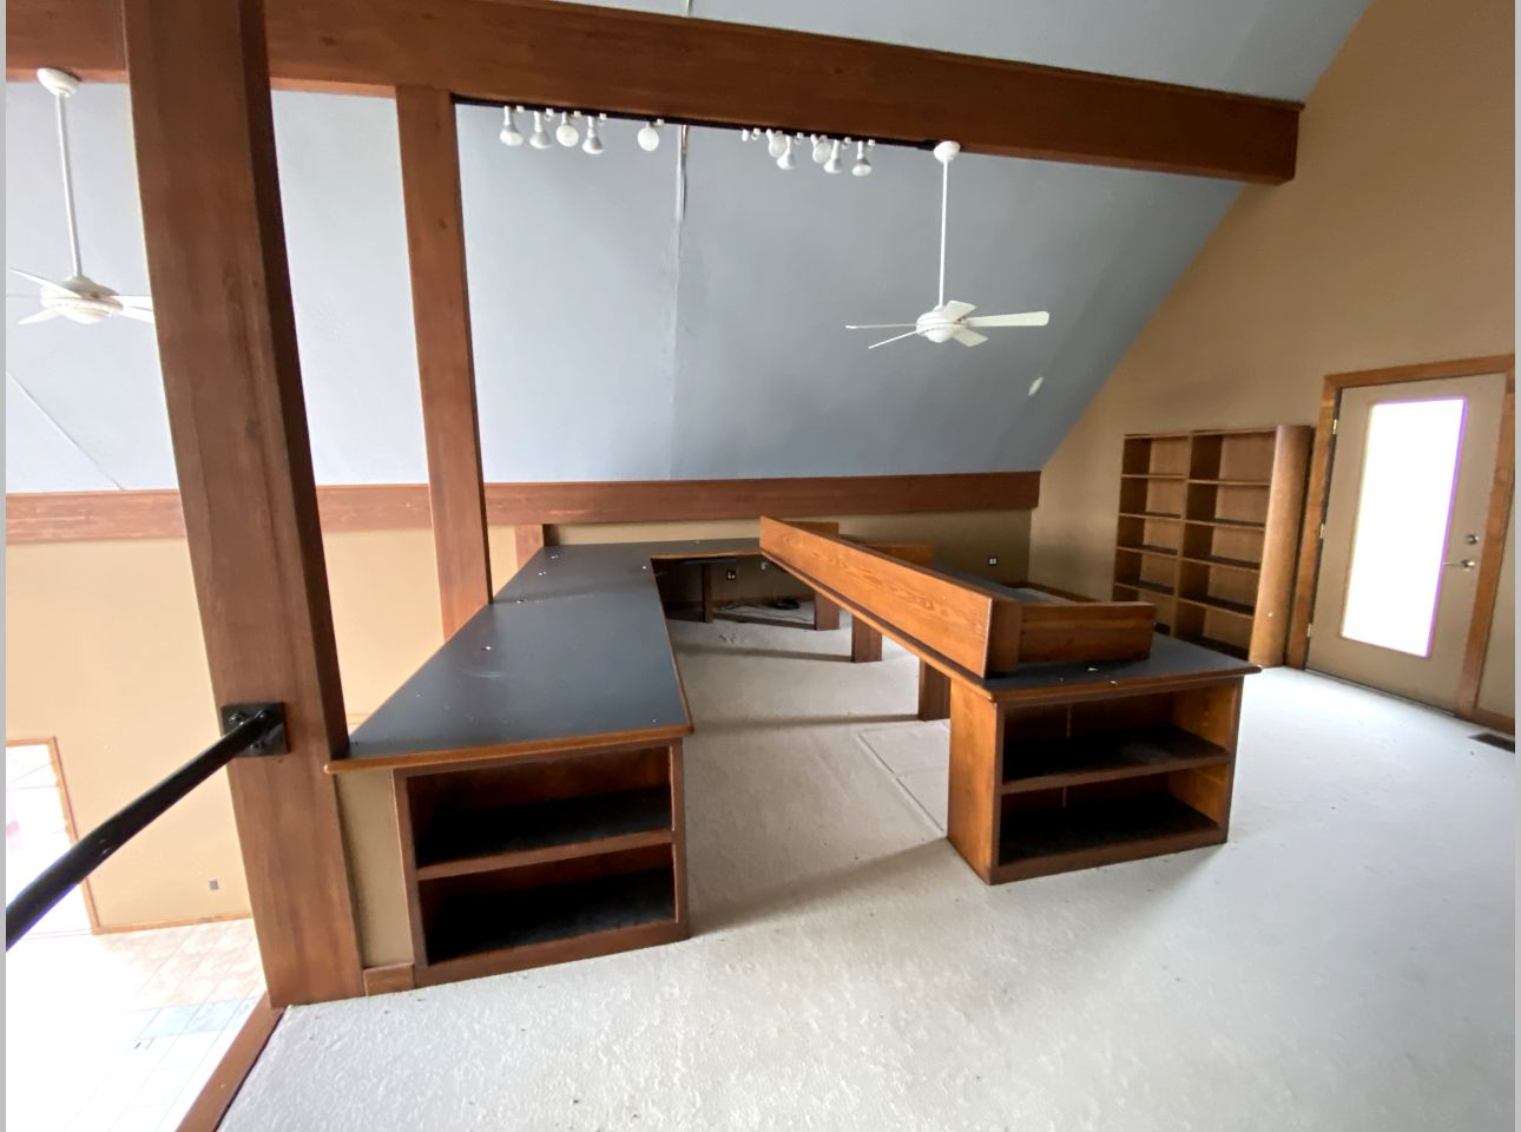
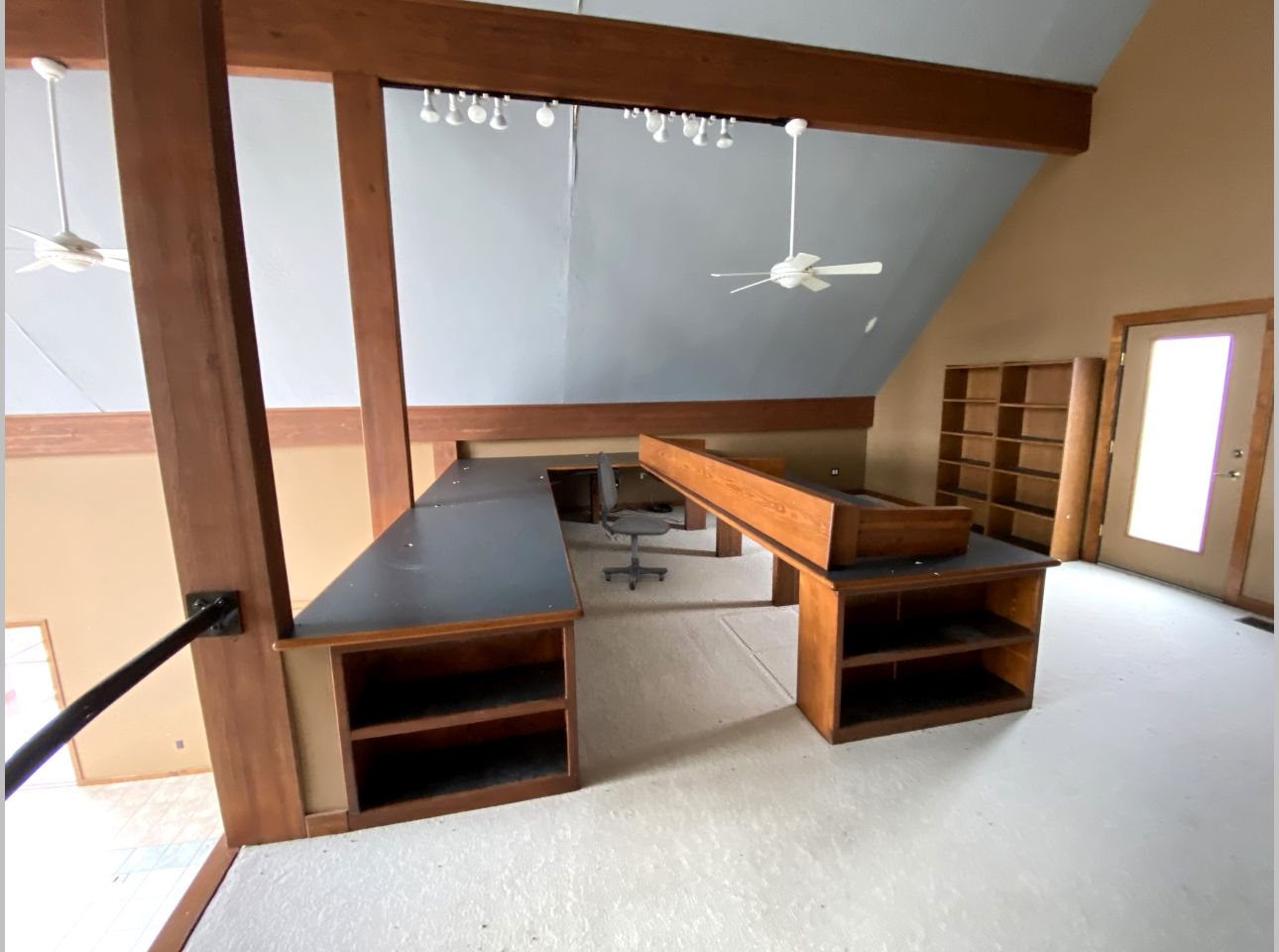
+ office chair (635, 517)
